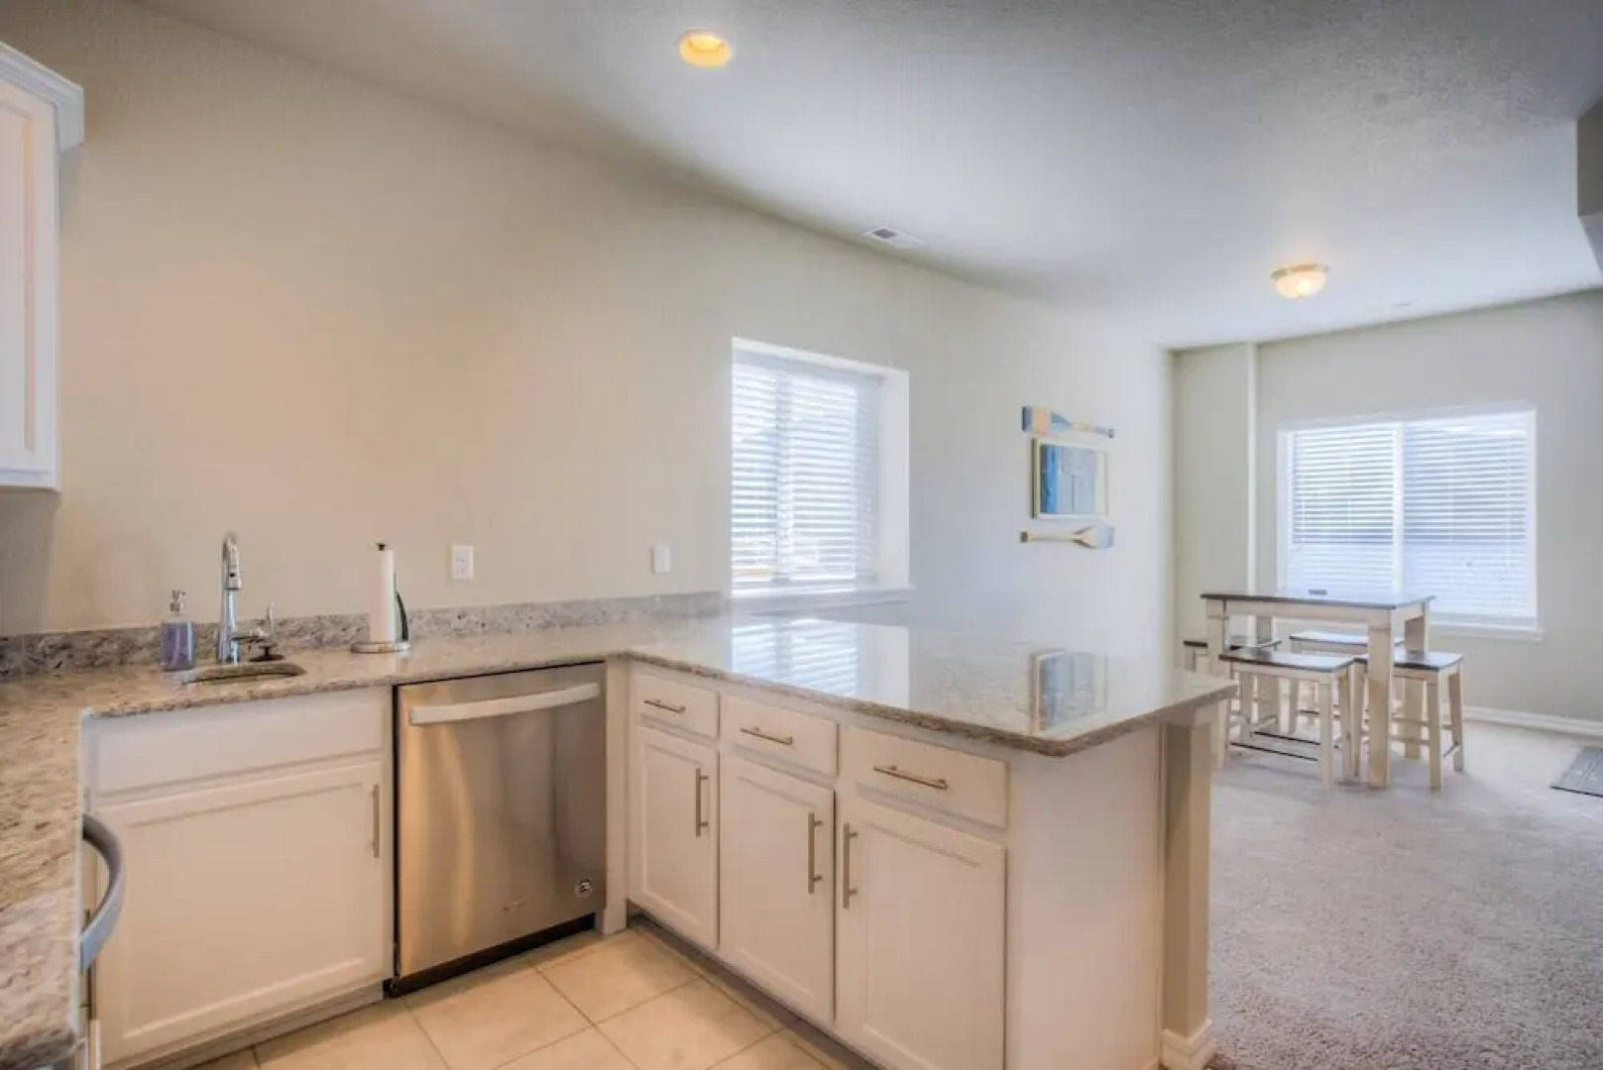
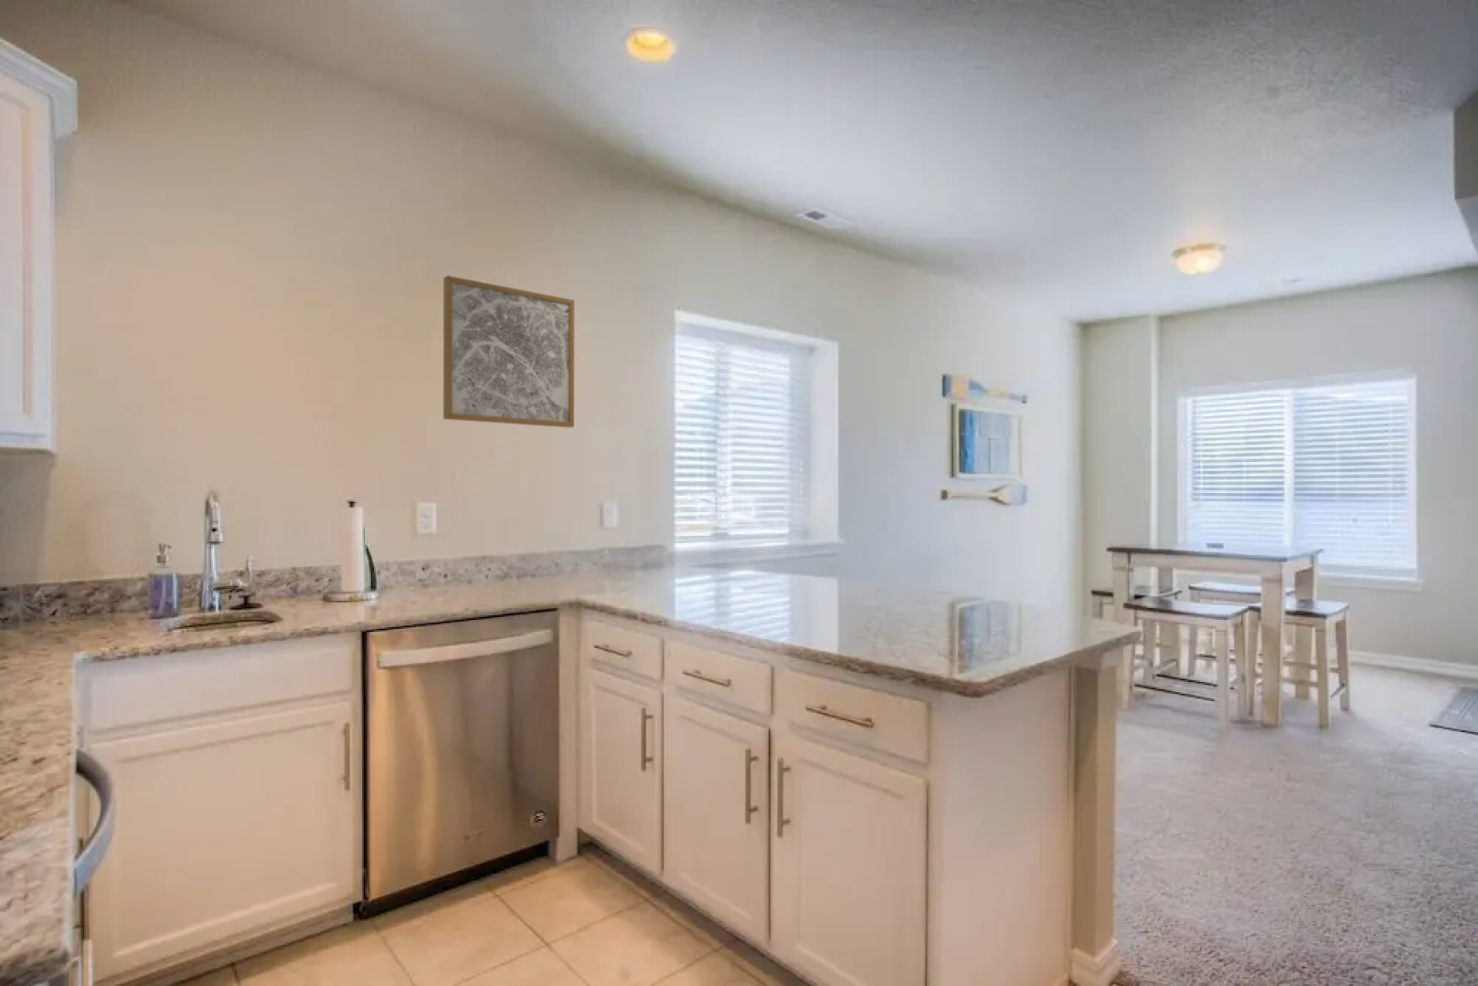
+ wall art (512, 357)
